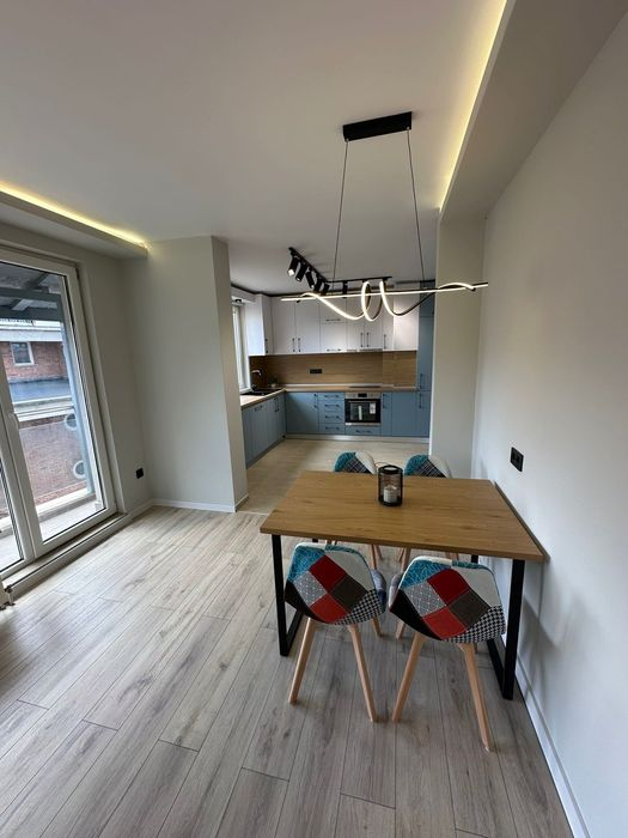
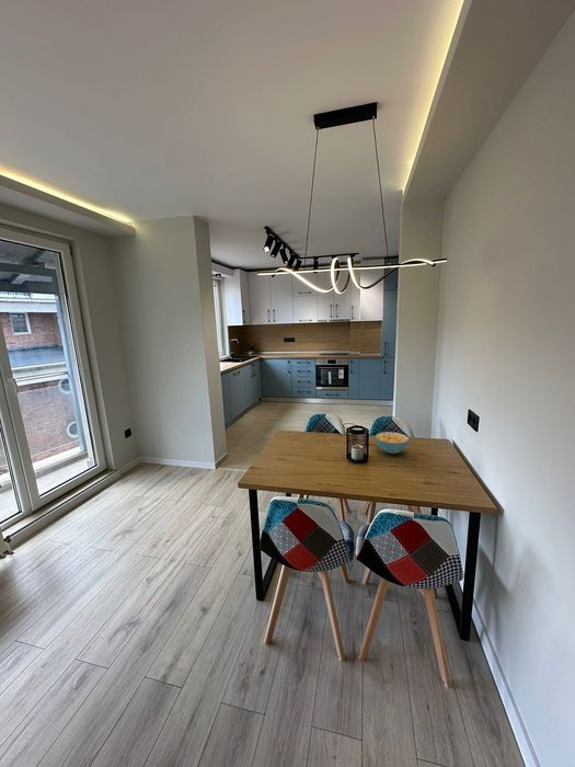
+ cereal bowl (391, 444)
